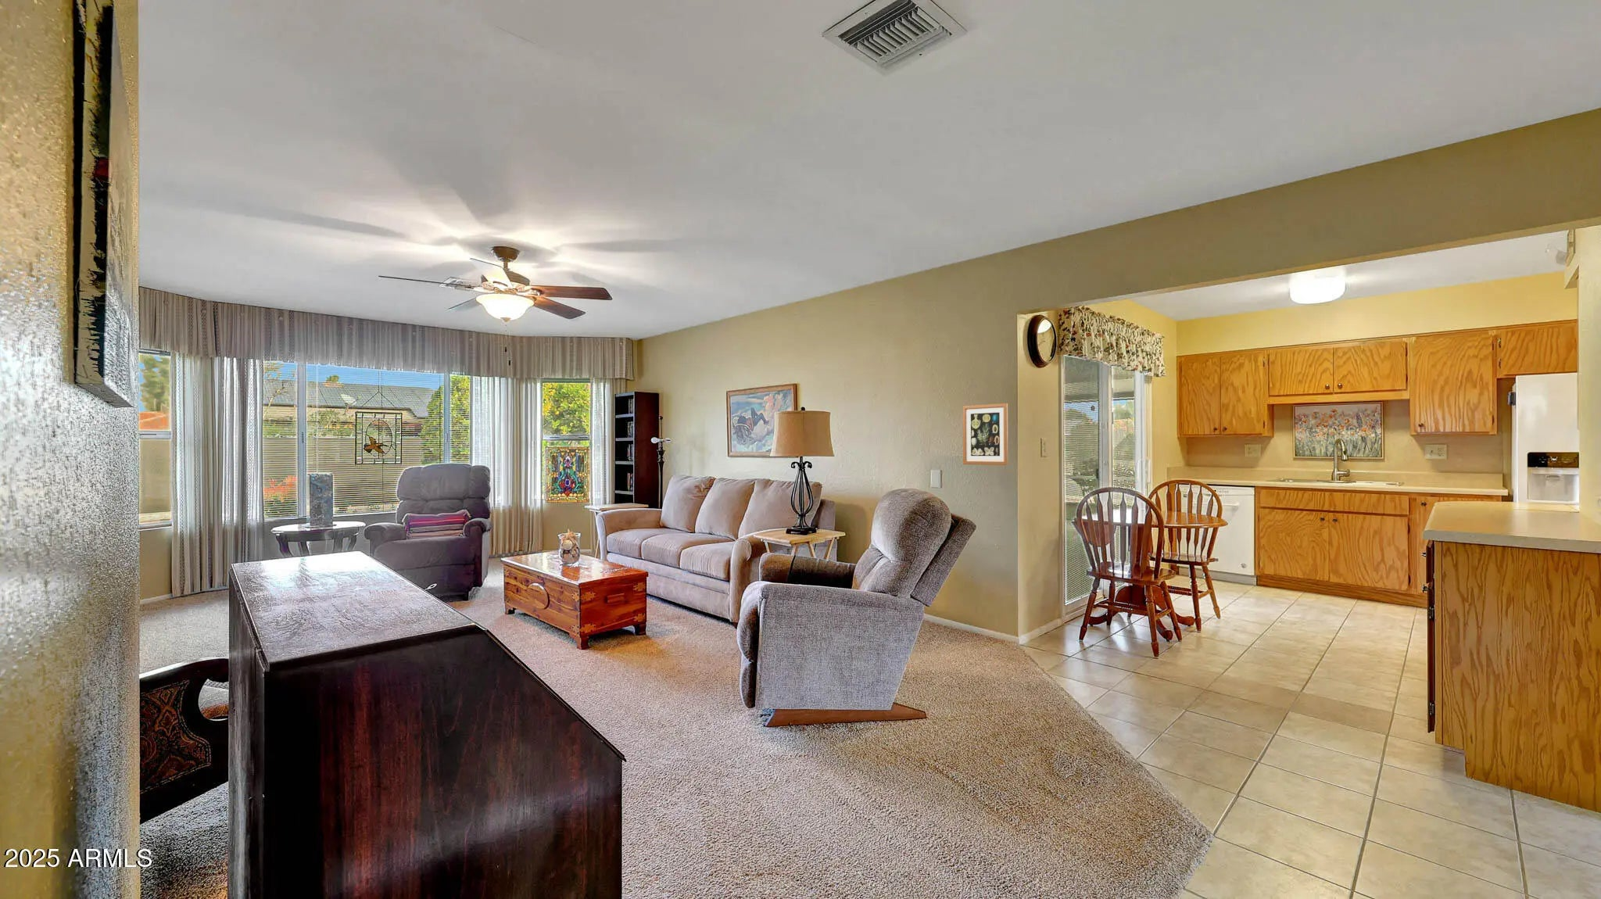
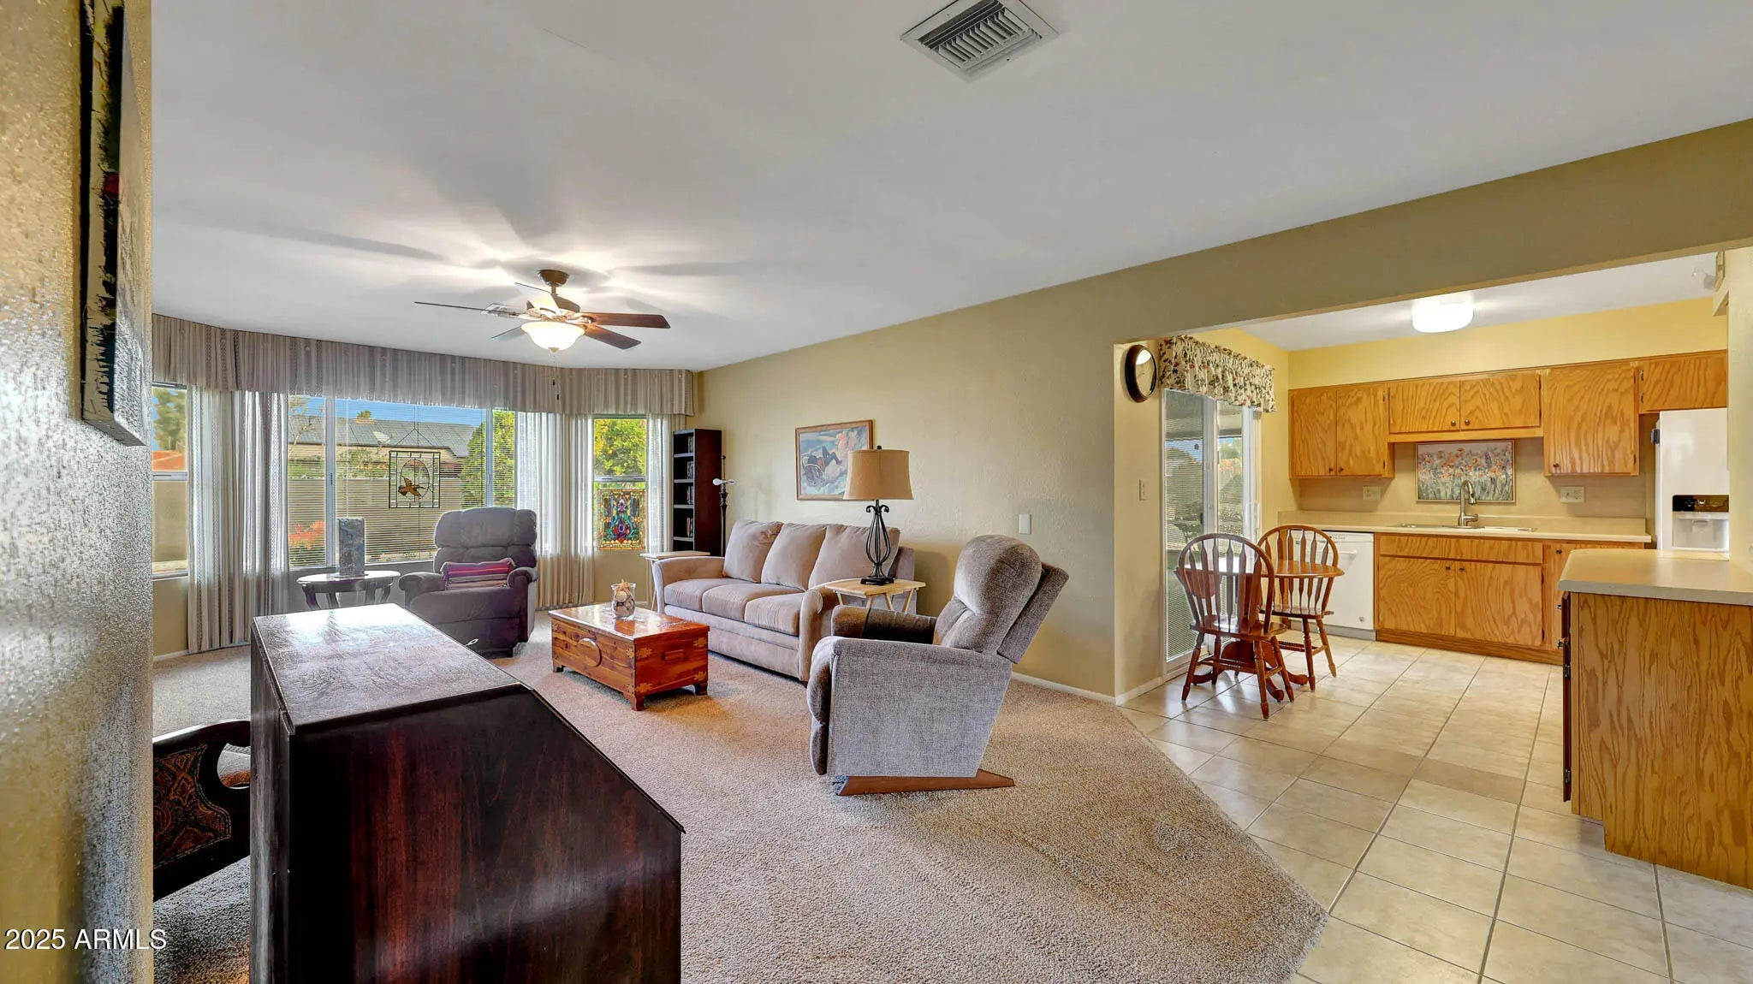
- wall art (984, 434)
